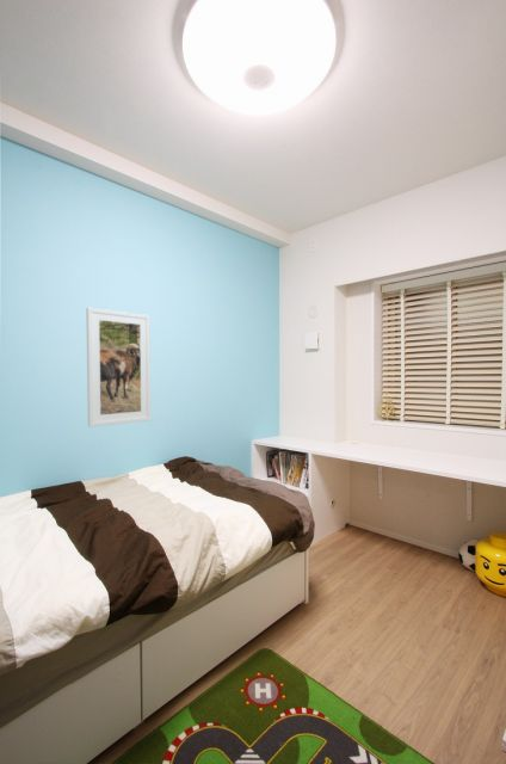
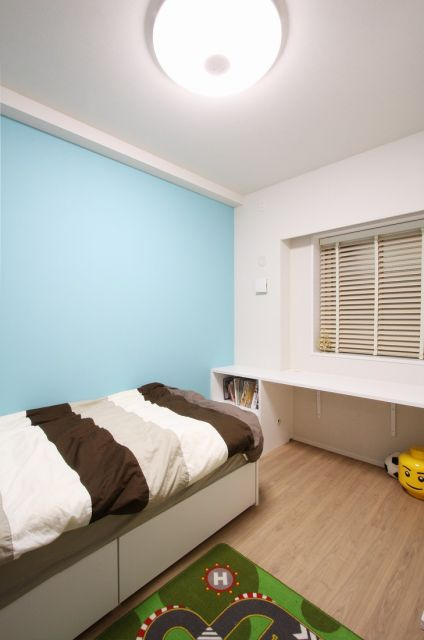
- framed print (121, 368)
